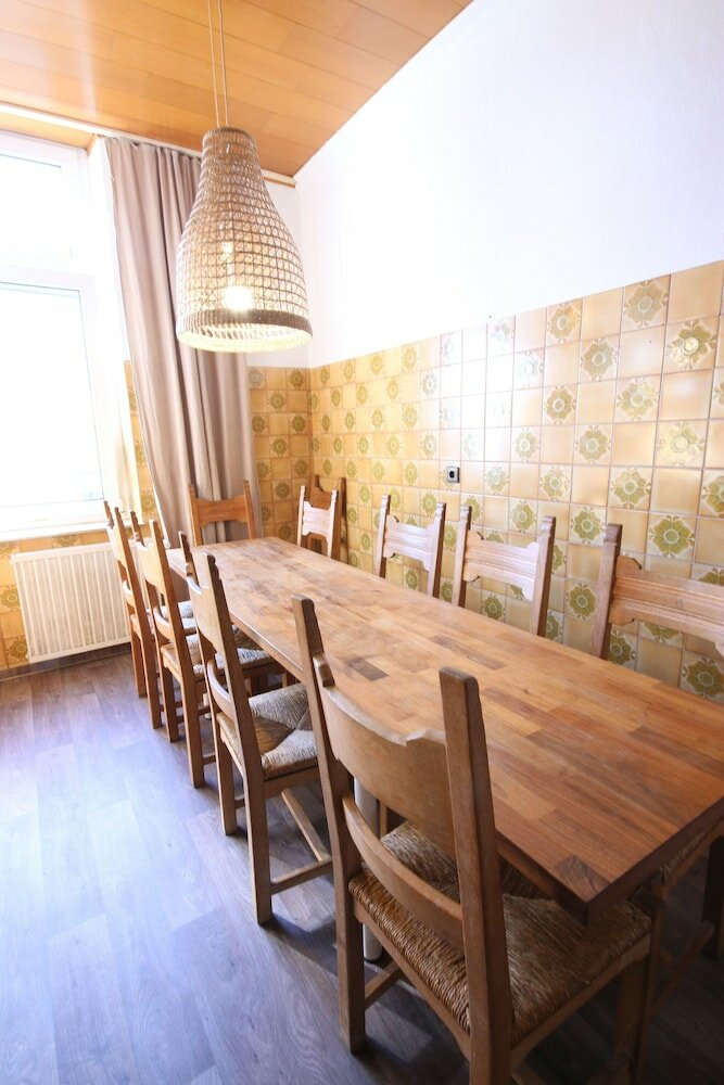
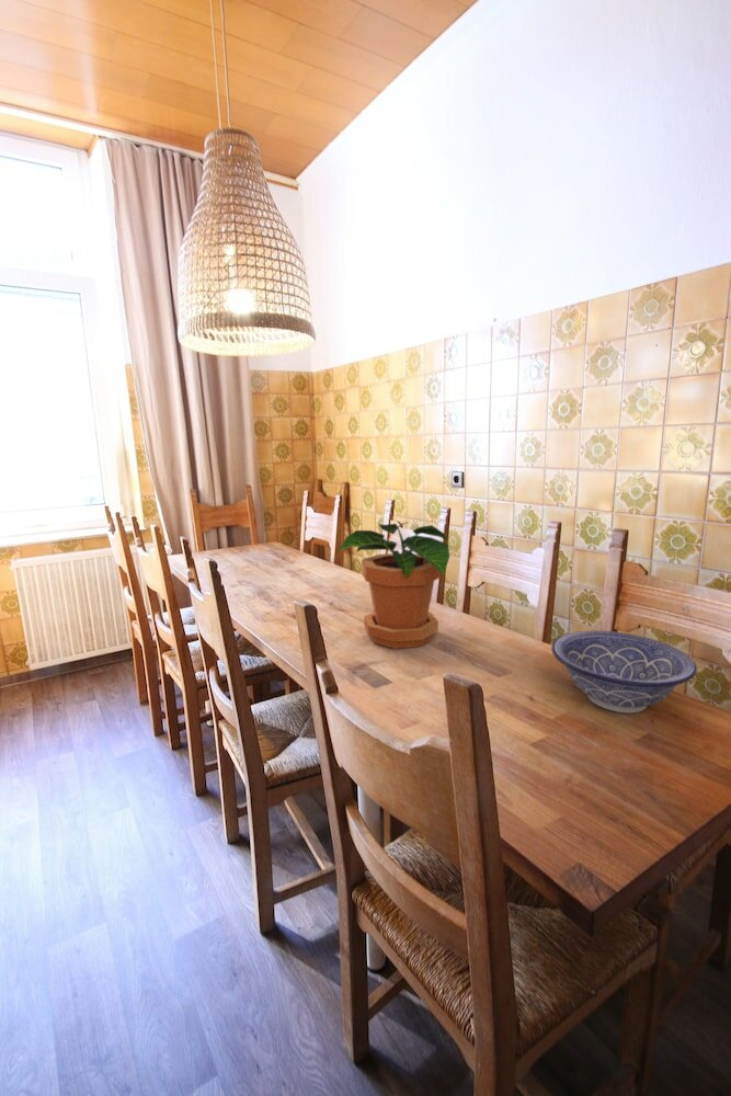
+ potted plant (400, 584)
+ decorative bowl (618, 676)
